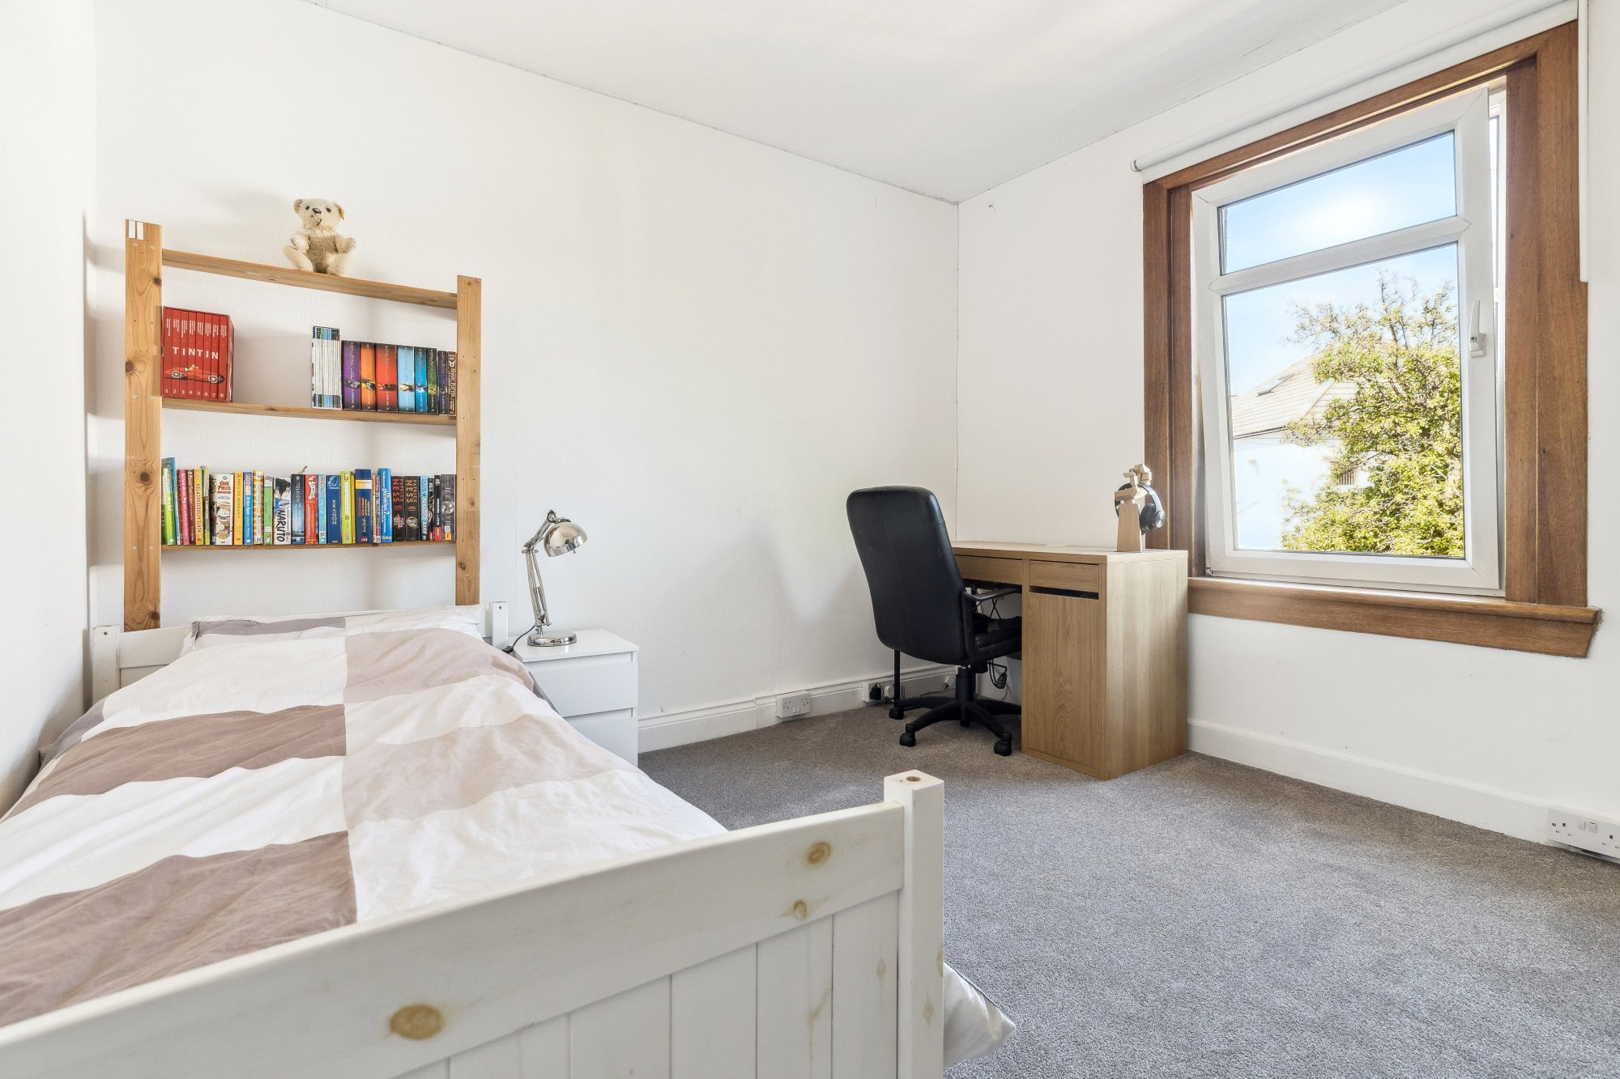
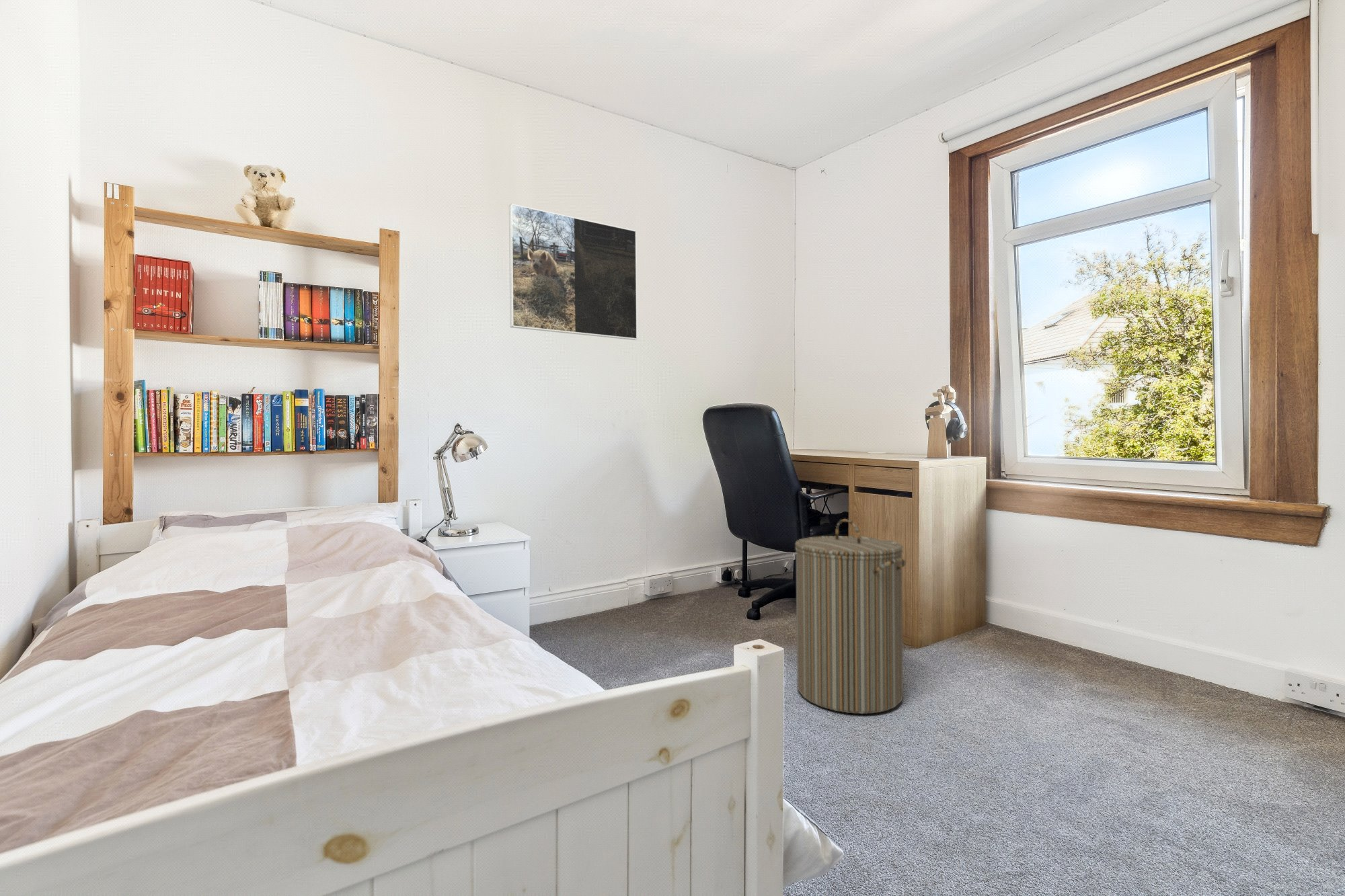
+ laundry hamper (848, 606)
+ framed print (576, 276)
